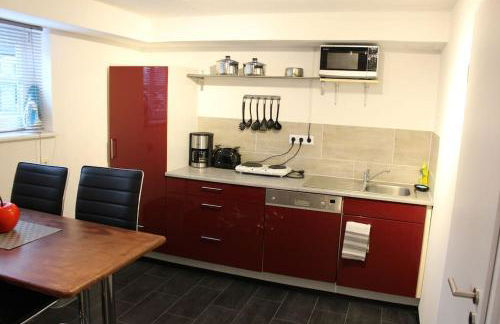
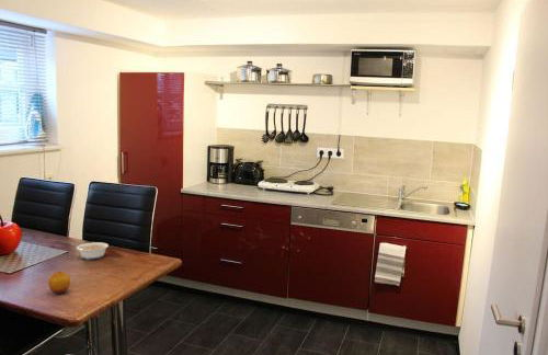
+ legume (91, 250)
+ fruit (59, 282)
